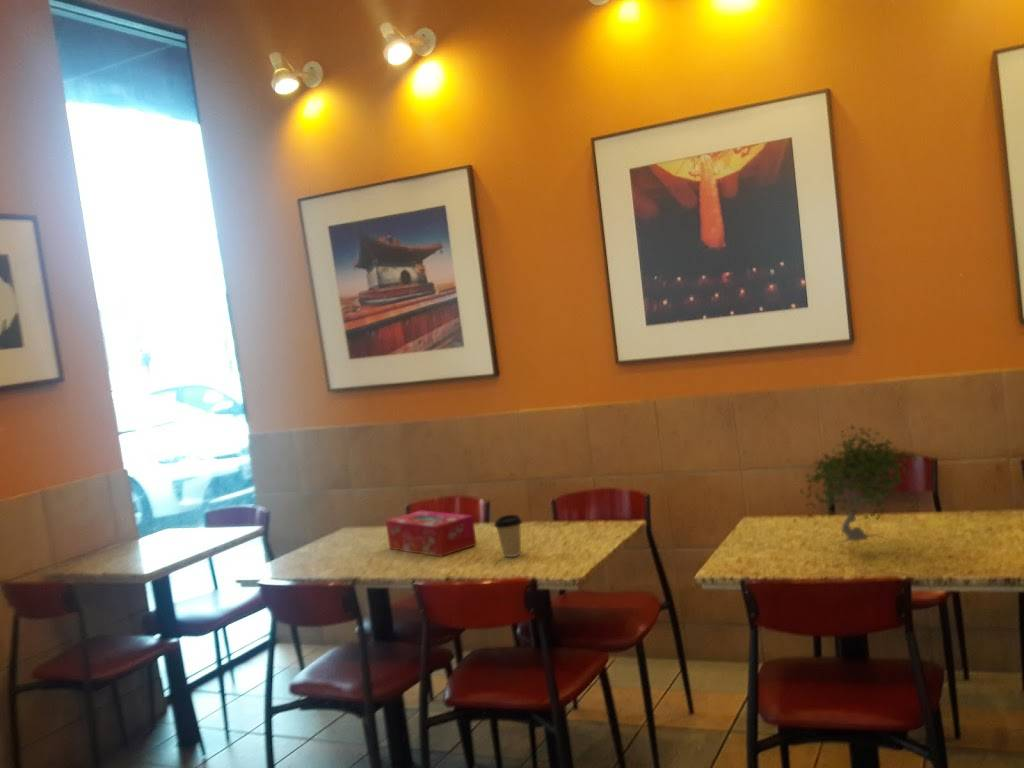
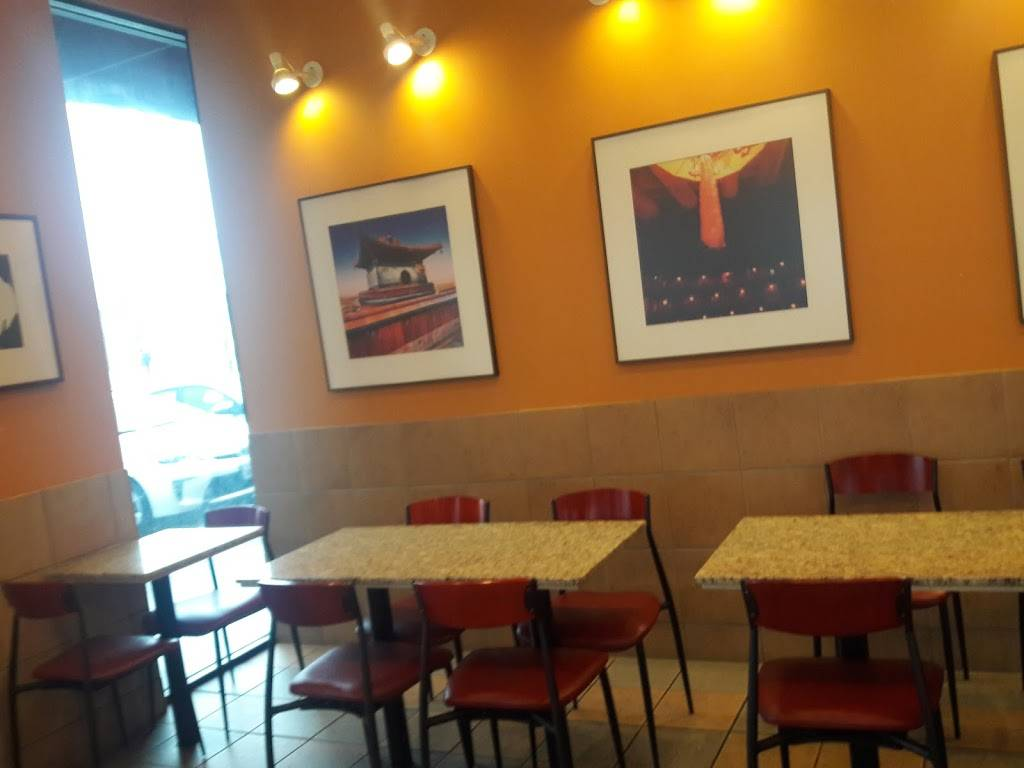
- coffee cup (509, 536)
- tissue box (430, 532)
- plant (852, 486)
